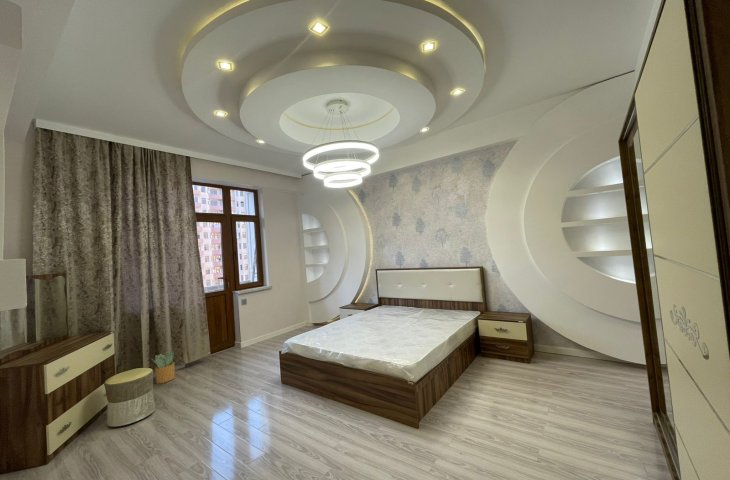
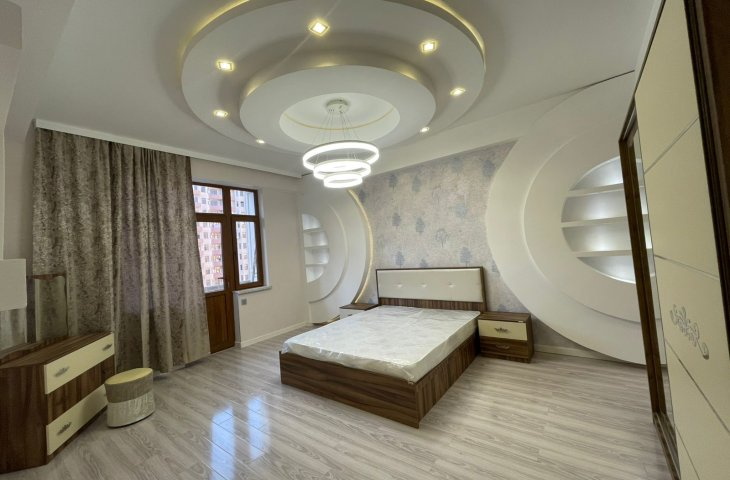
- potted plant (163, 367)
